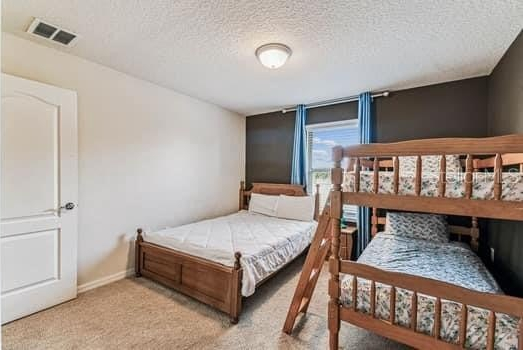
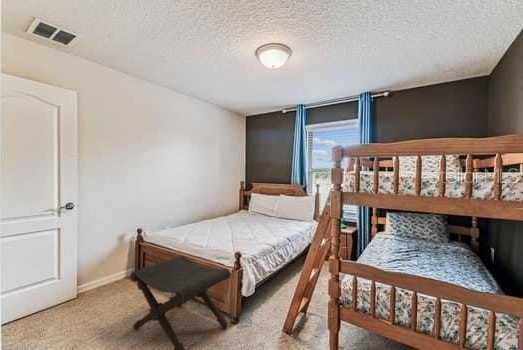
+ footstool (181, 298)
